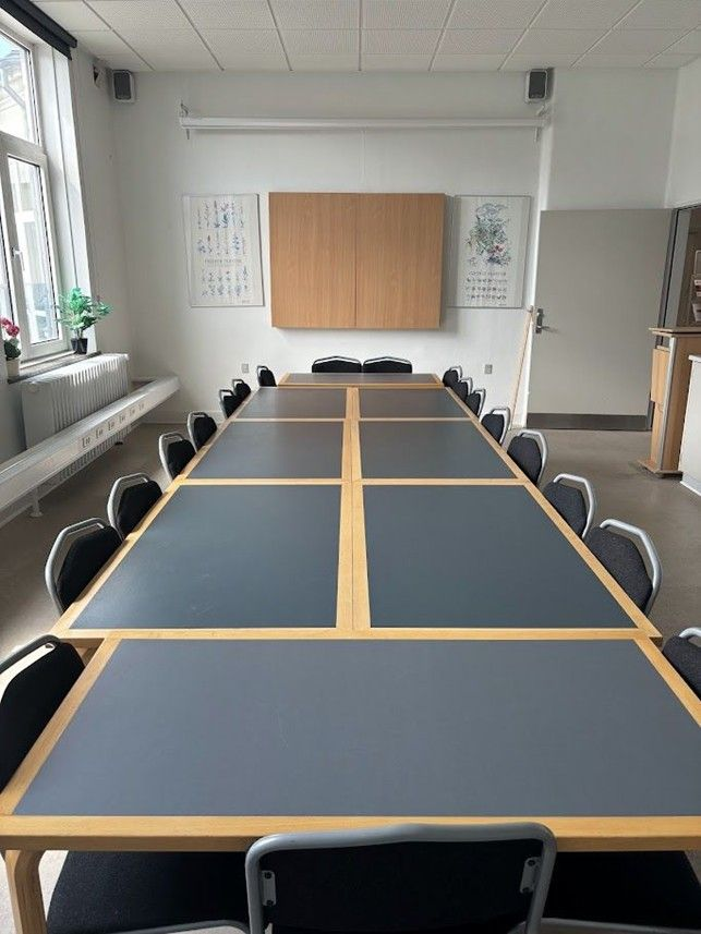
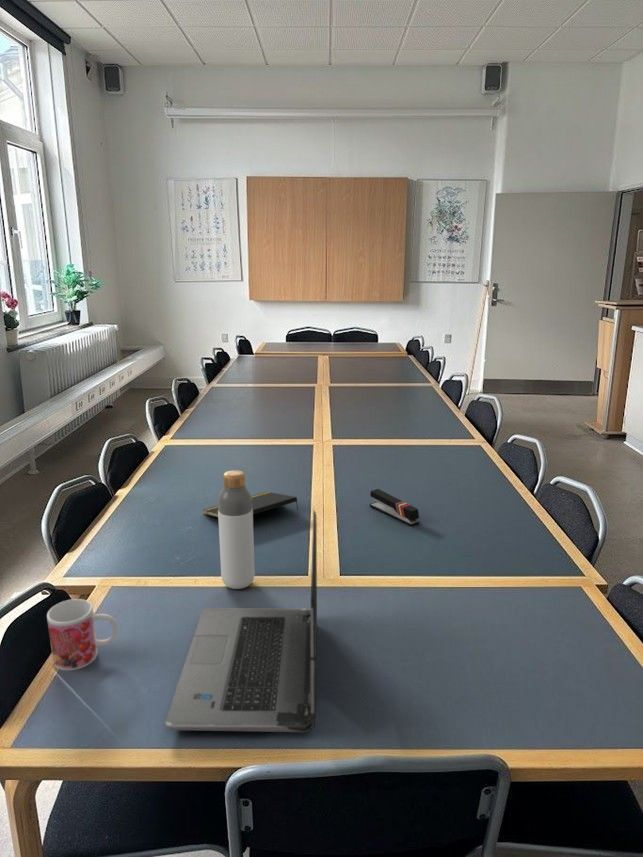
+ mug (83, 633)
+ laptop computer (249, 609)
+ stapler (393, 506)
+ bottle (236, 529)
+ notepad (252, 505)
